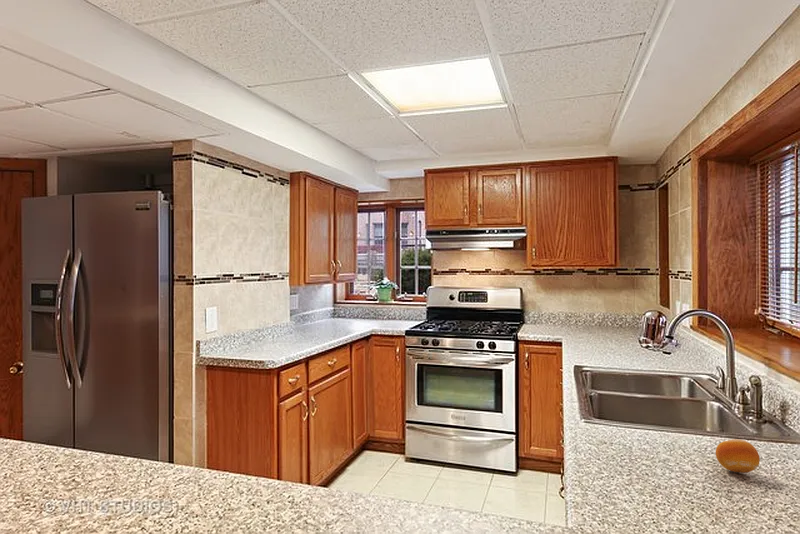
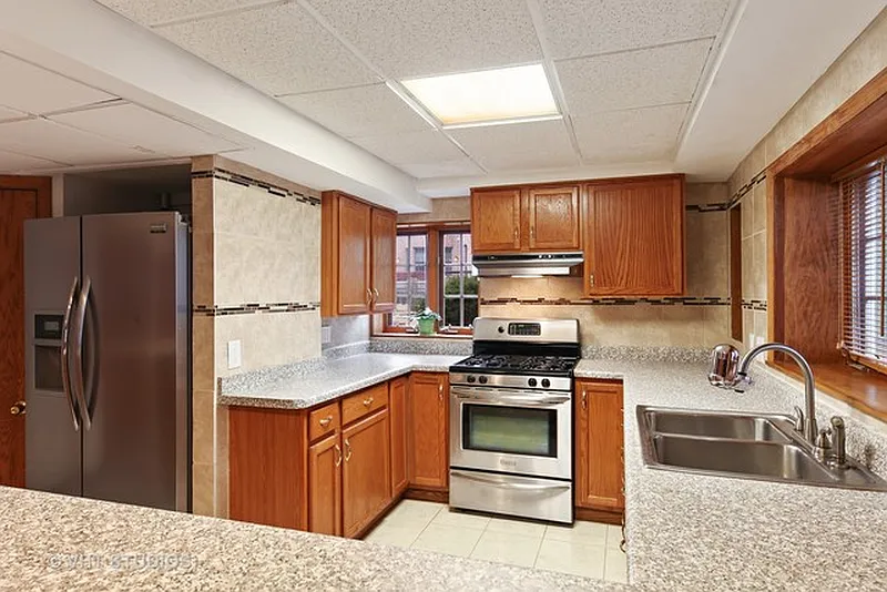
- fruit (737, 455)
